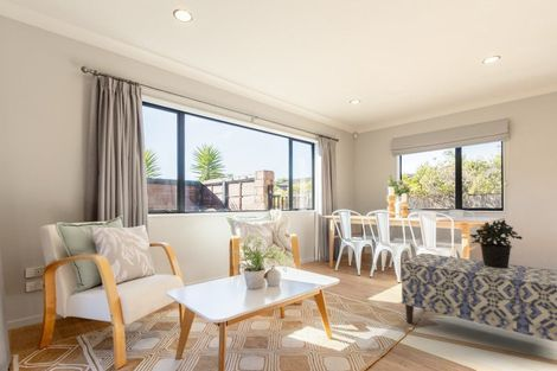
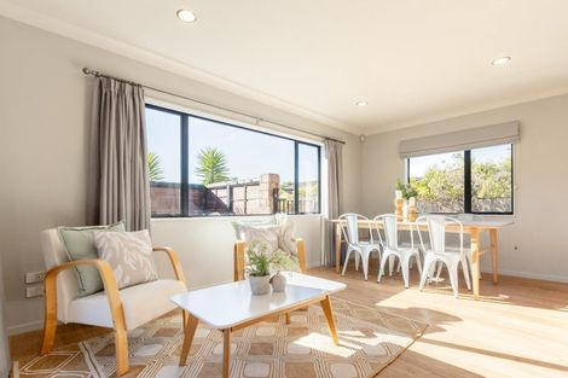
- bench (482, 299)
- potted plant (497, 242)
